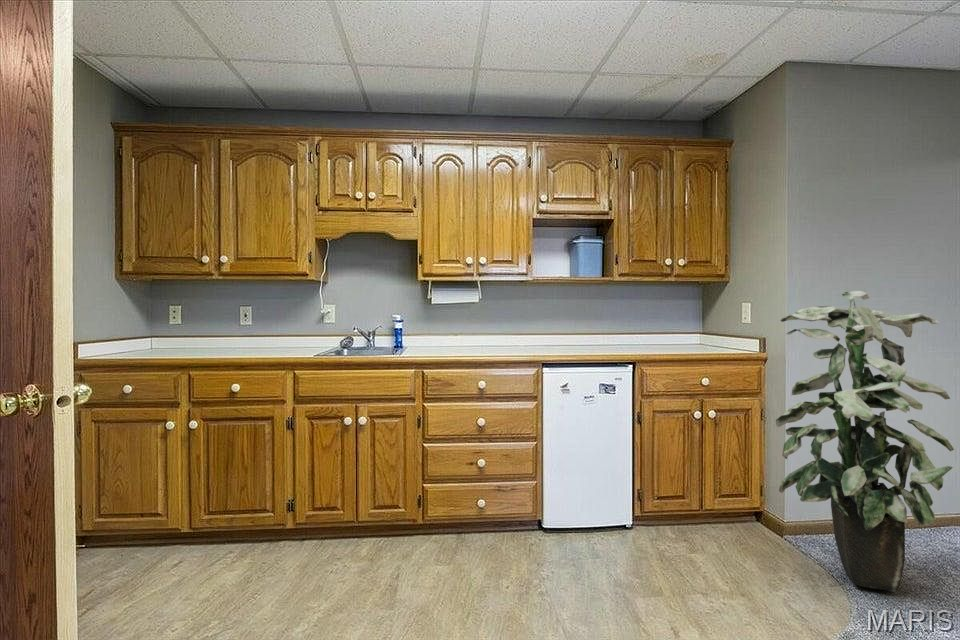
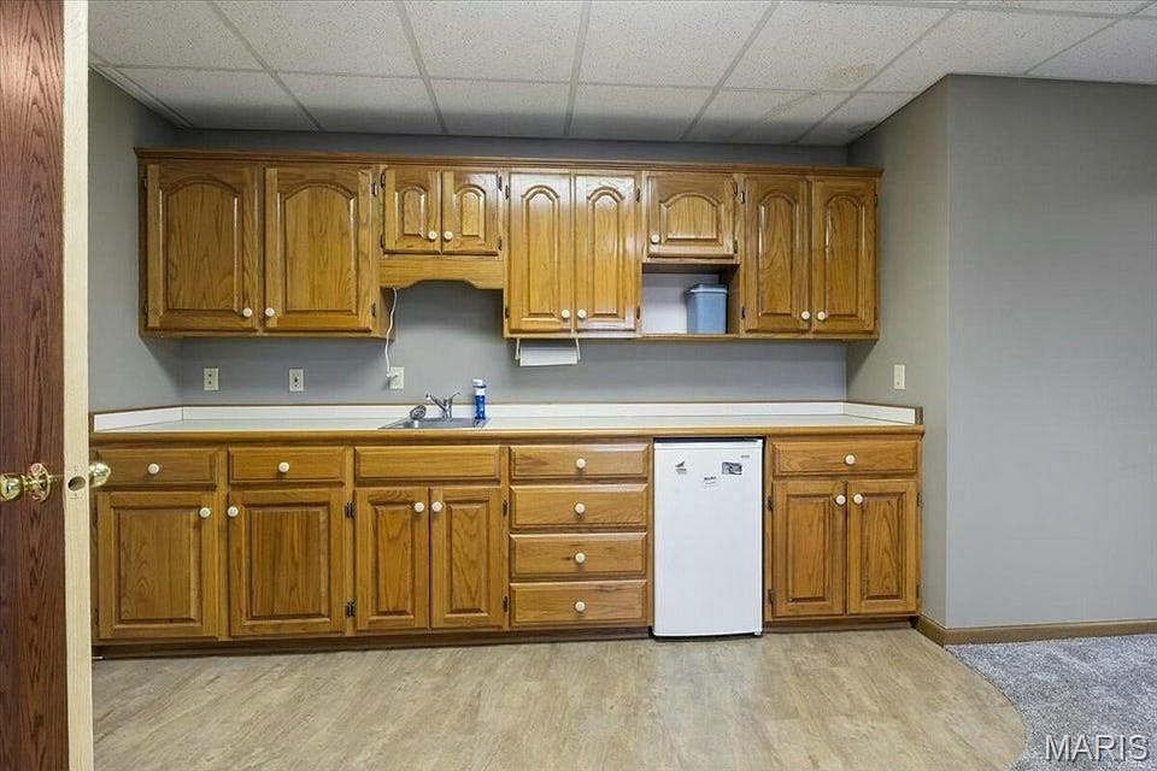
- indoor plant (855, 434)
